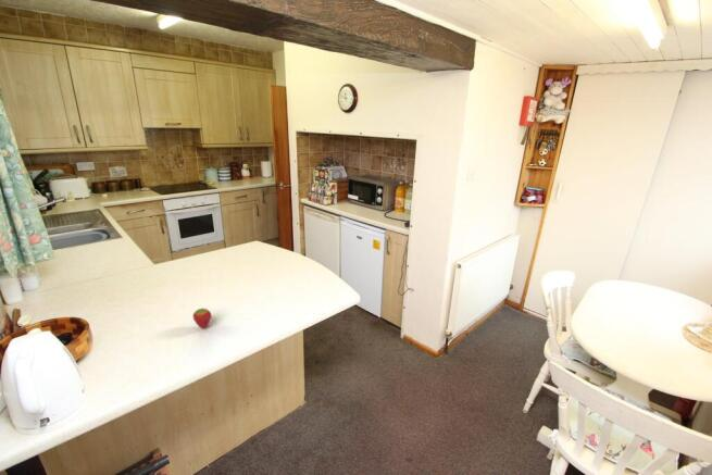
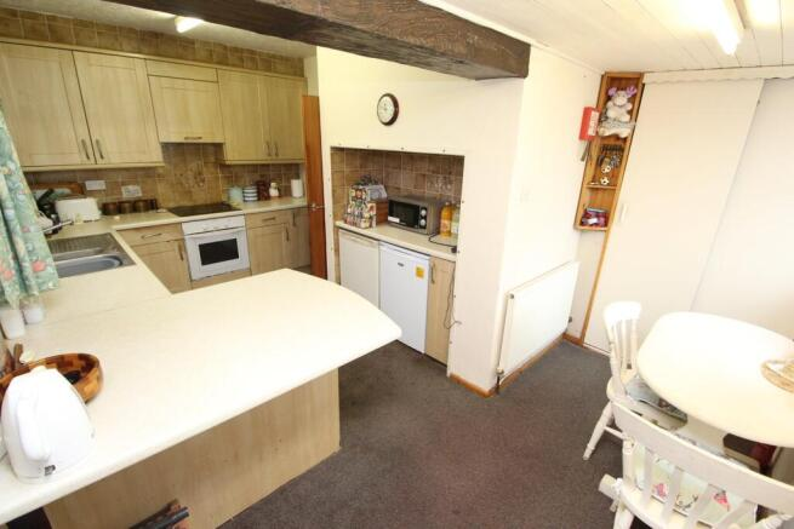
- fruit (202, 317)
